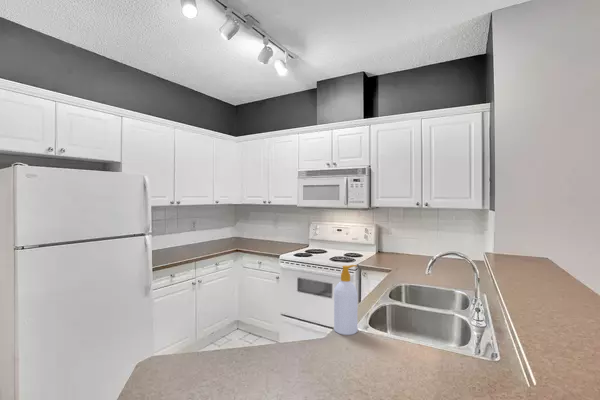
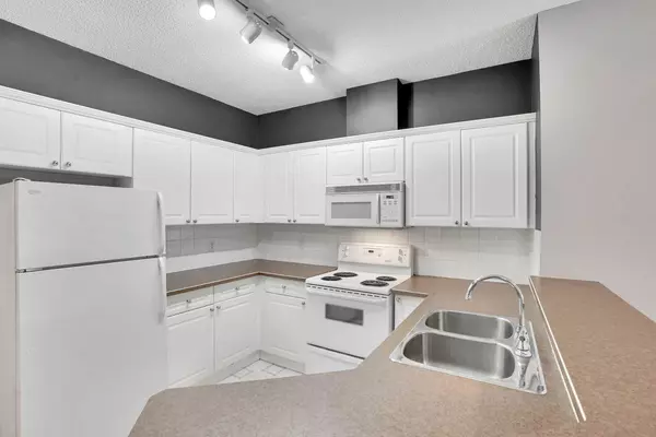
- soap bottle (346, 297)
